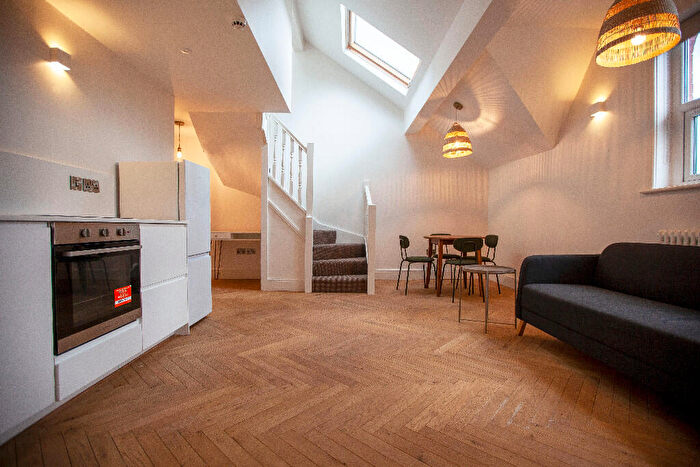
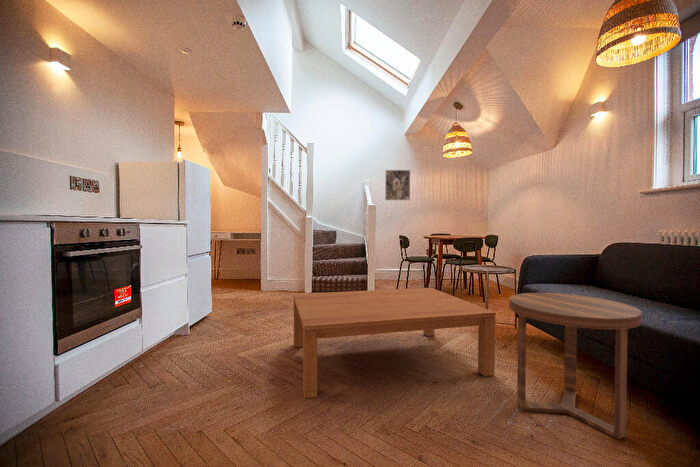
+ coffee table (382, 330)
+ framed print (397, 185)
+ side table (568, 356)
